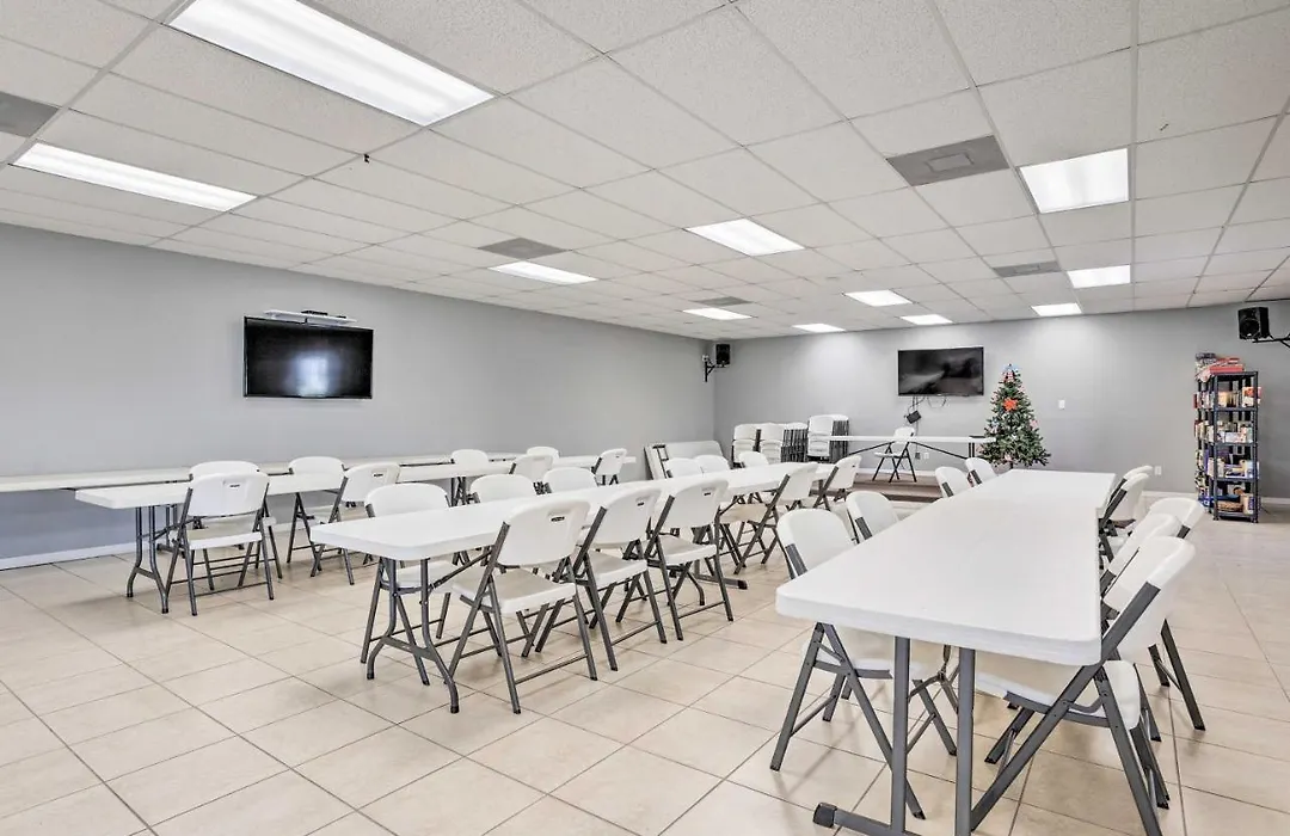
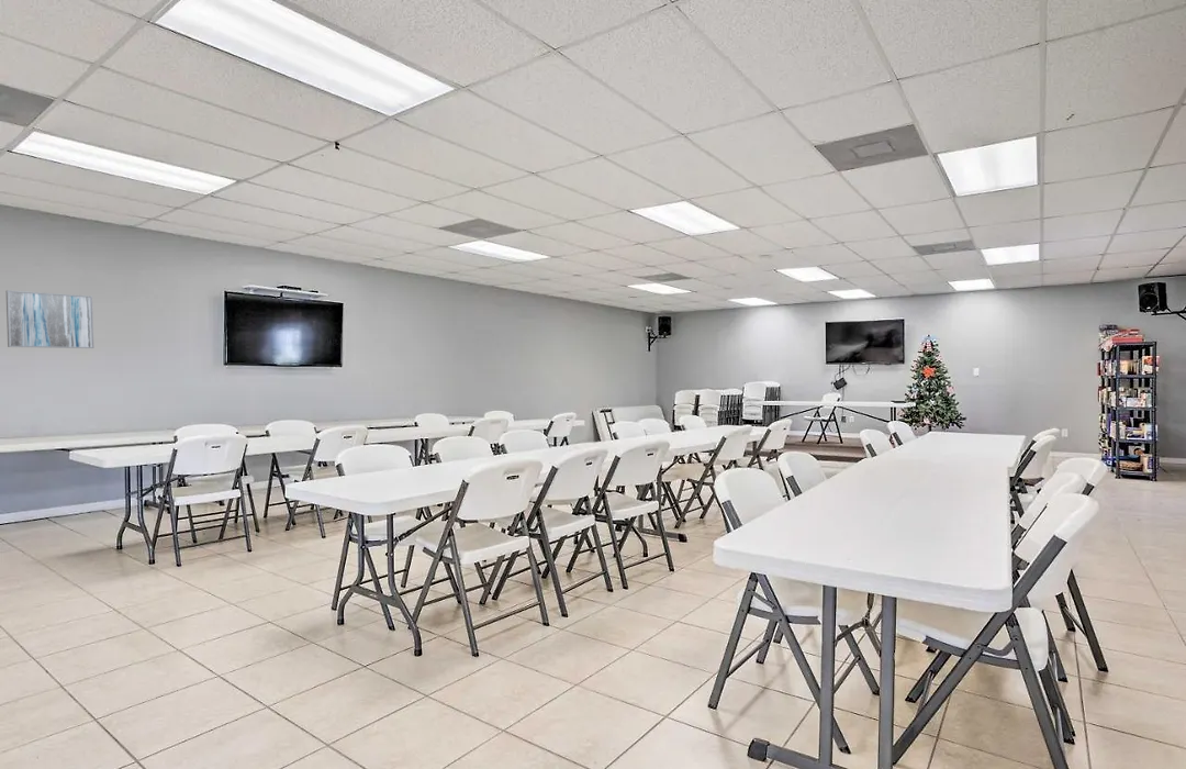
+ wall art (52, 320)
